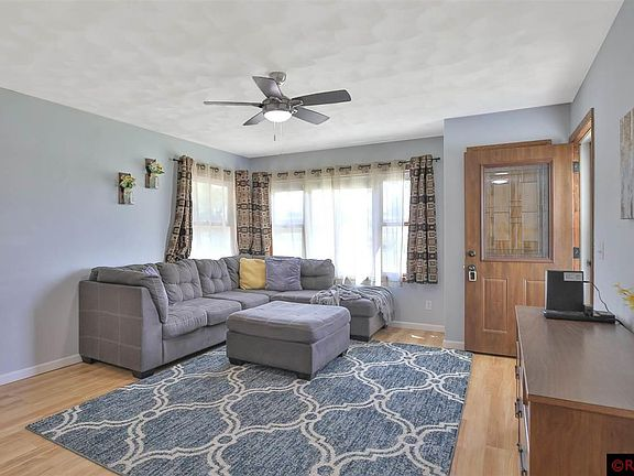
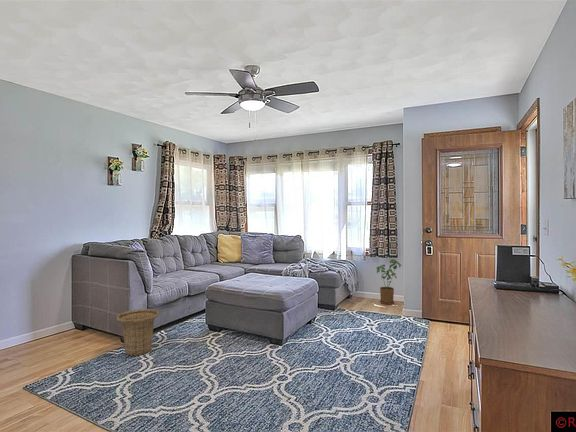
+ house plant (387, 280)
+ basket (138, 332)
